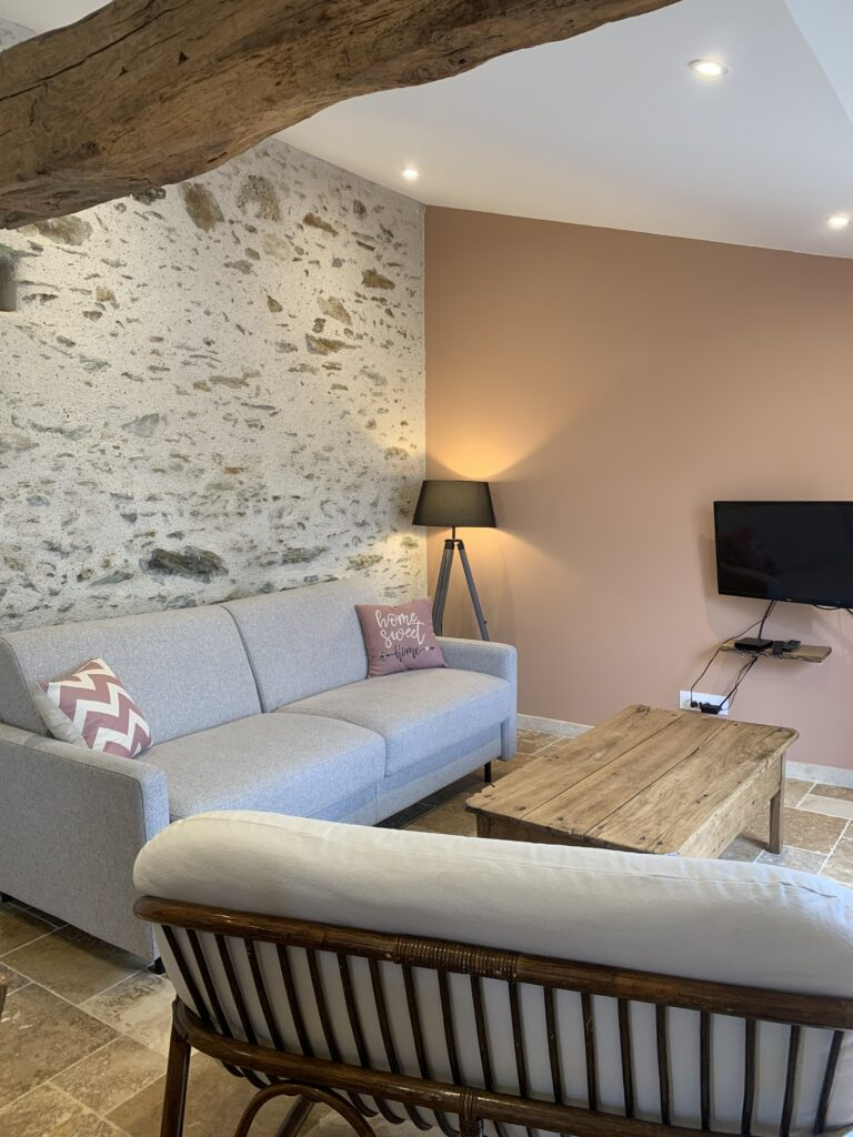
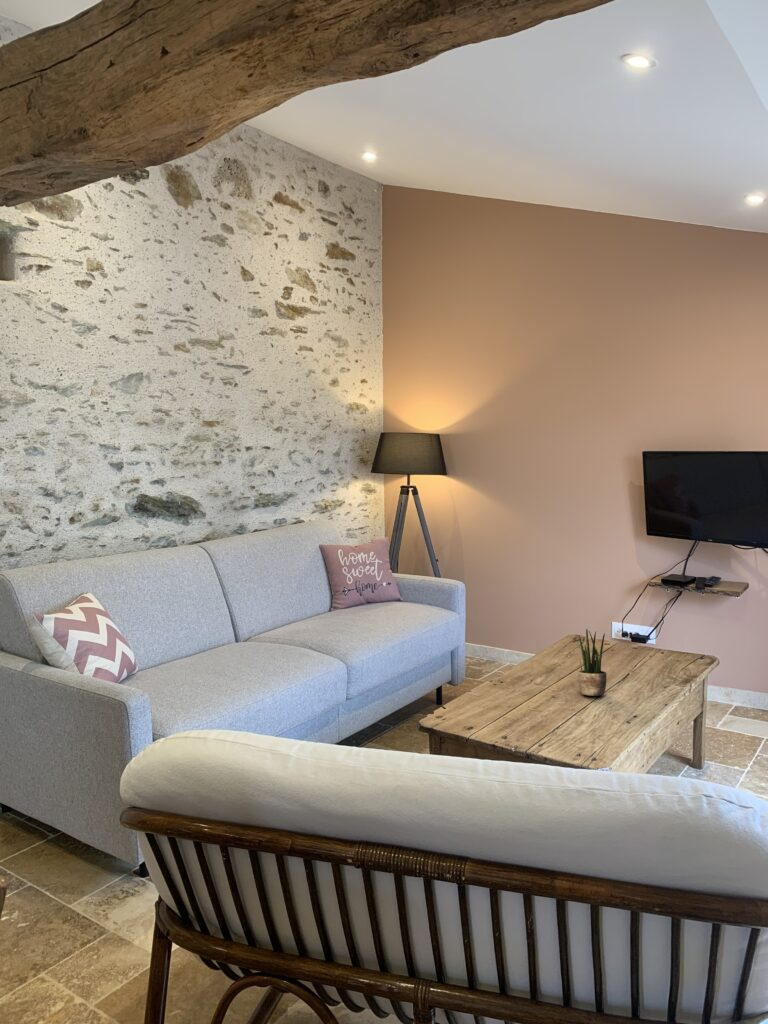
+ potted plant (592, 660)
